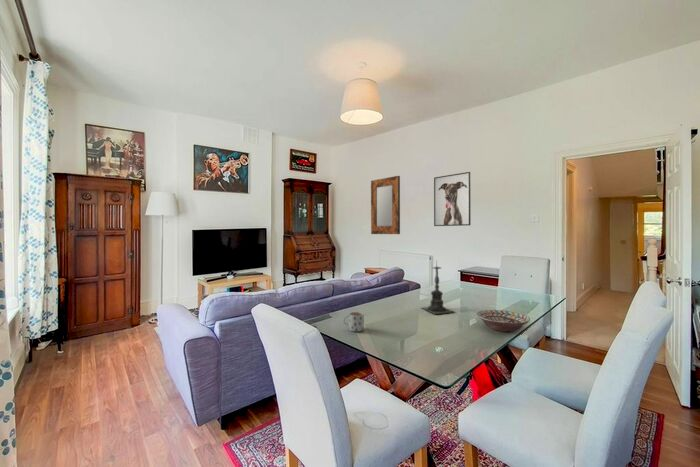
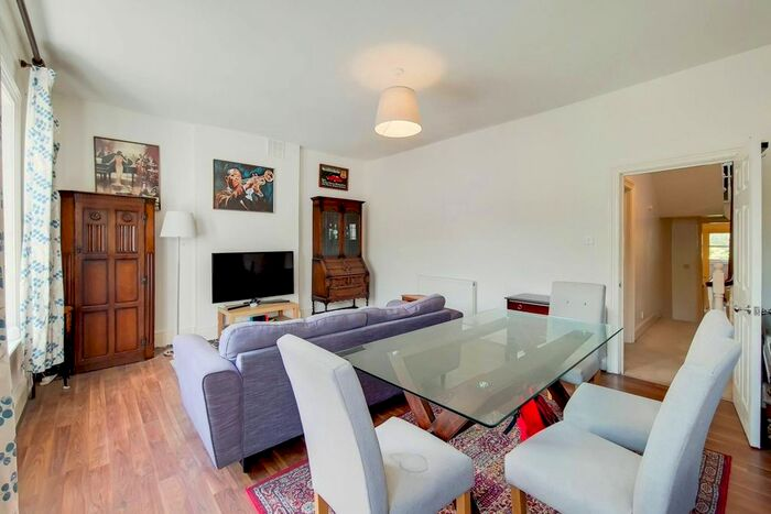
- mug (353, 321)
- home mirror (384, 206)
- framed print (451, 200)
- candle holder (437, 285)
- decorative bowl (502, 322)
